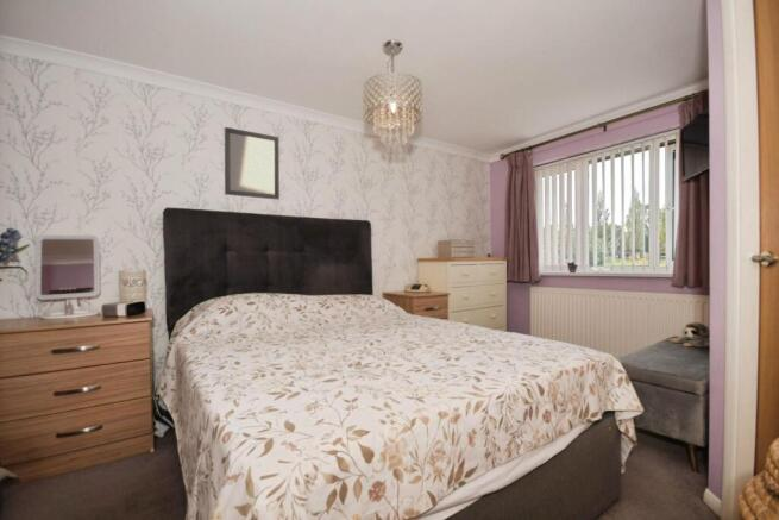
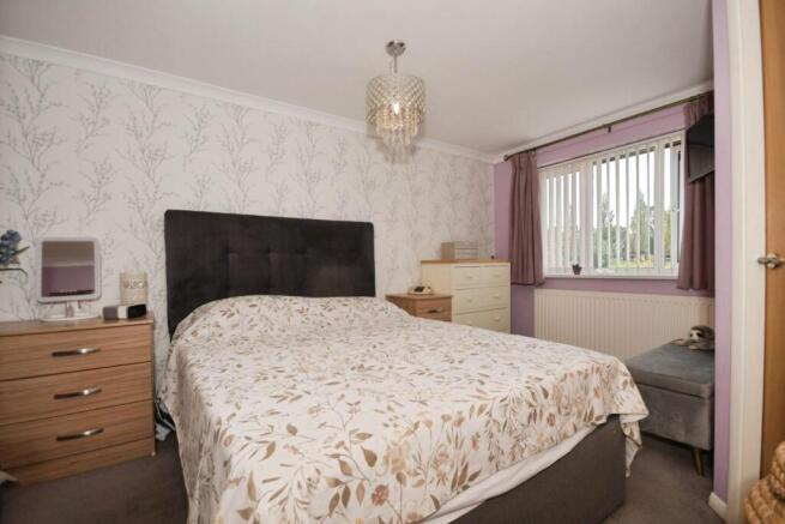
- home mirror (252, 164)
